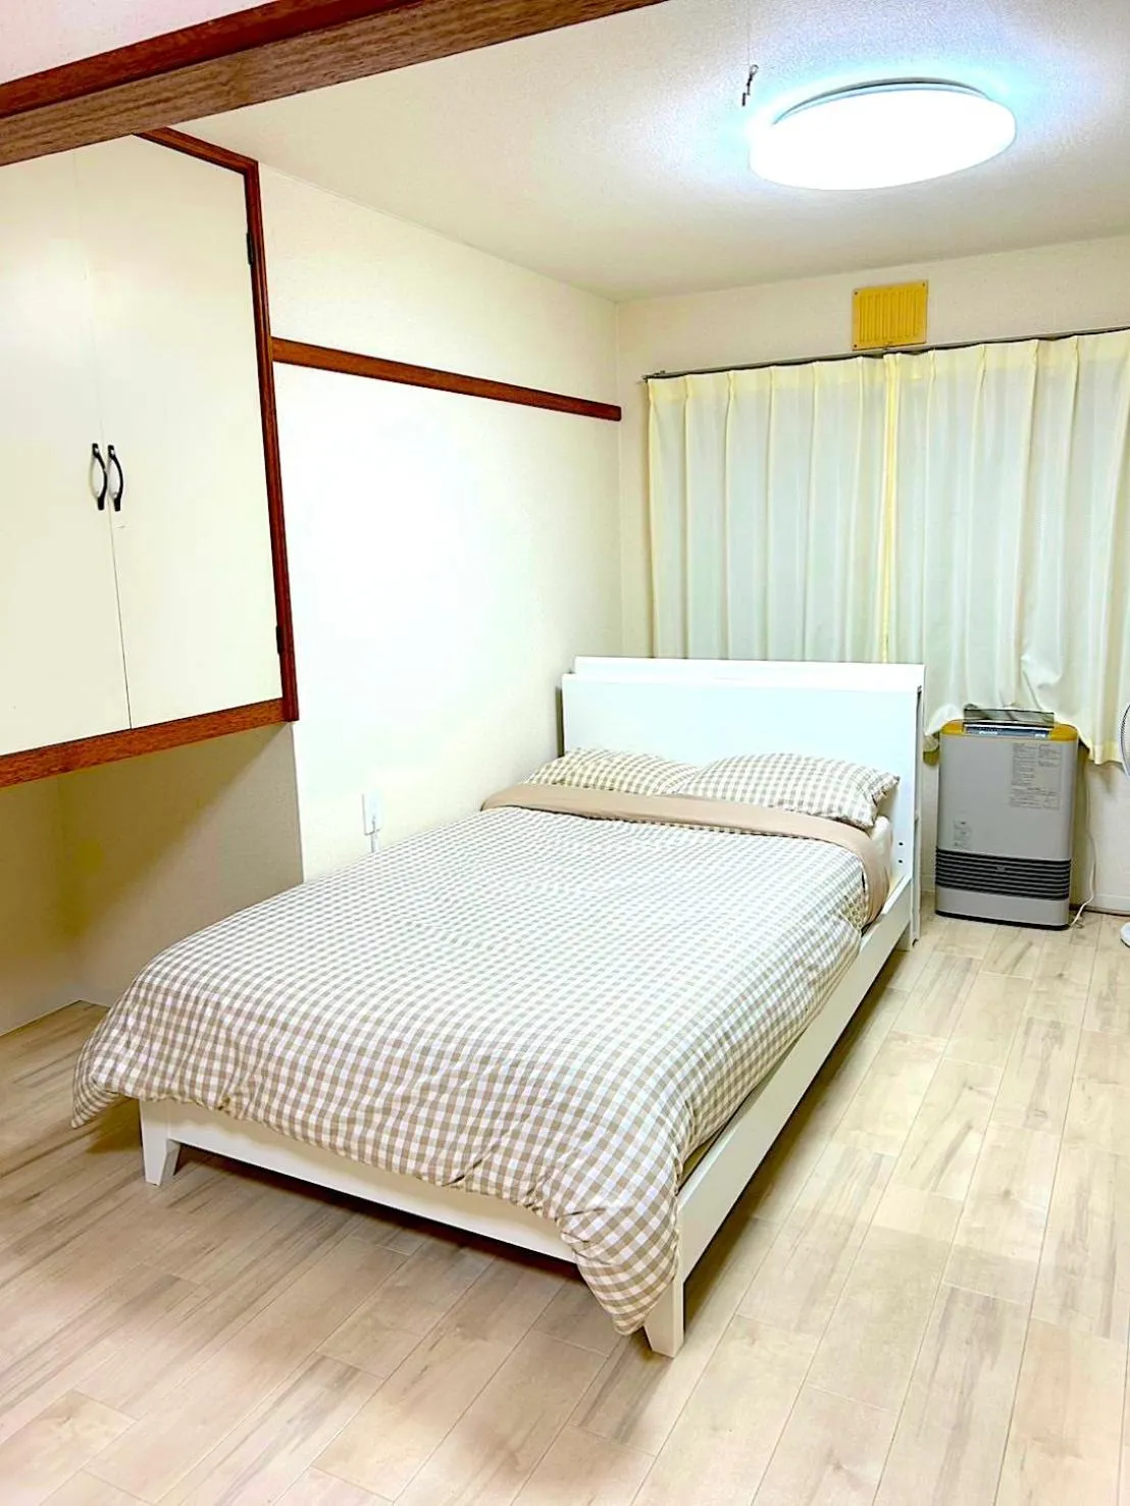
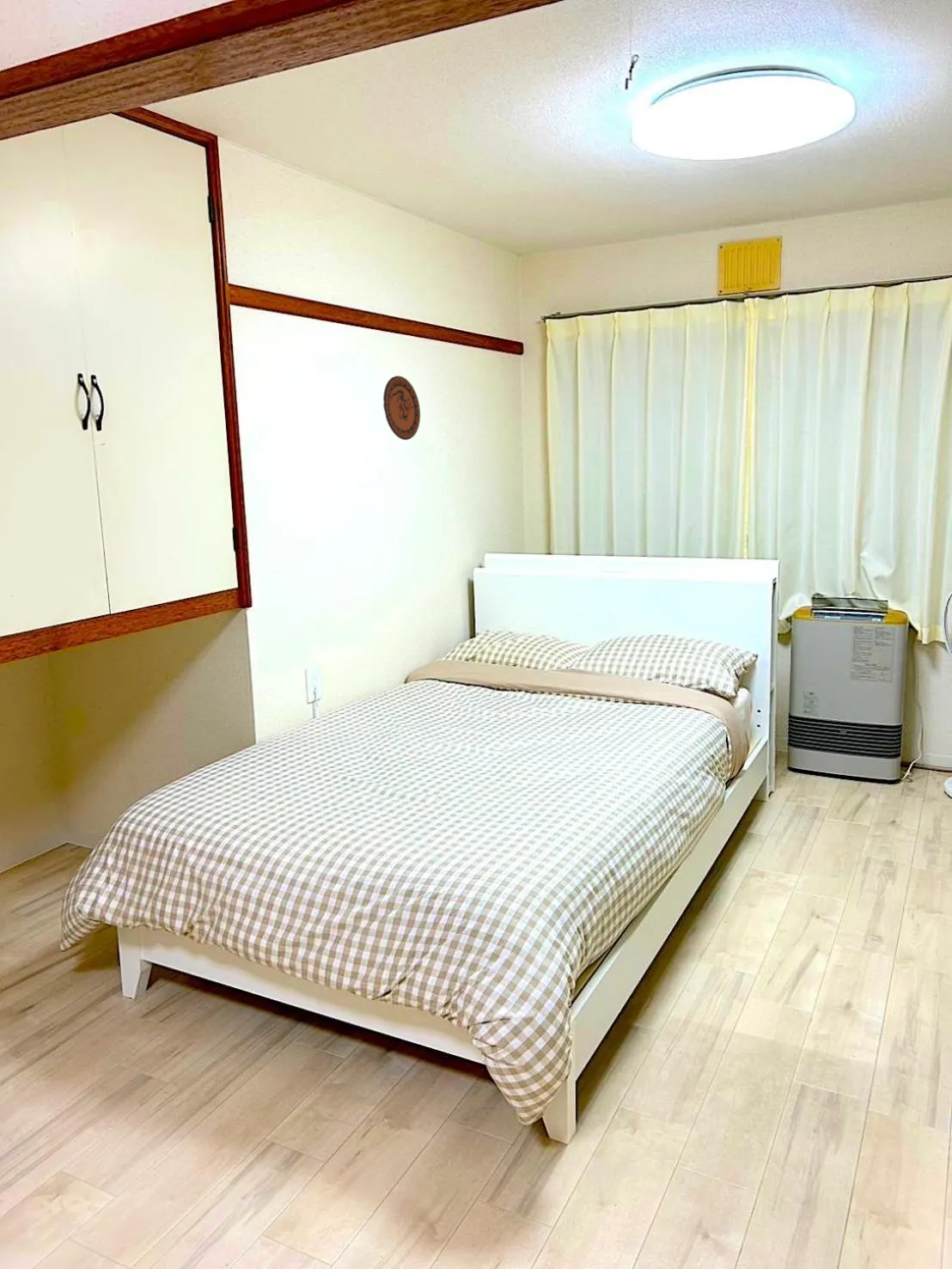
+ decorative plate (401, 408)
